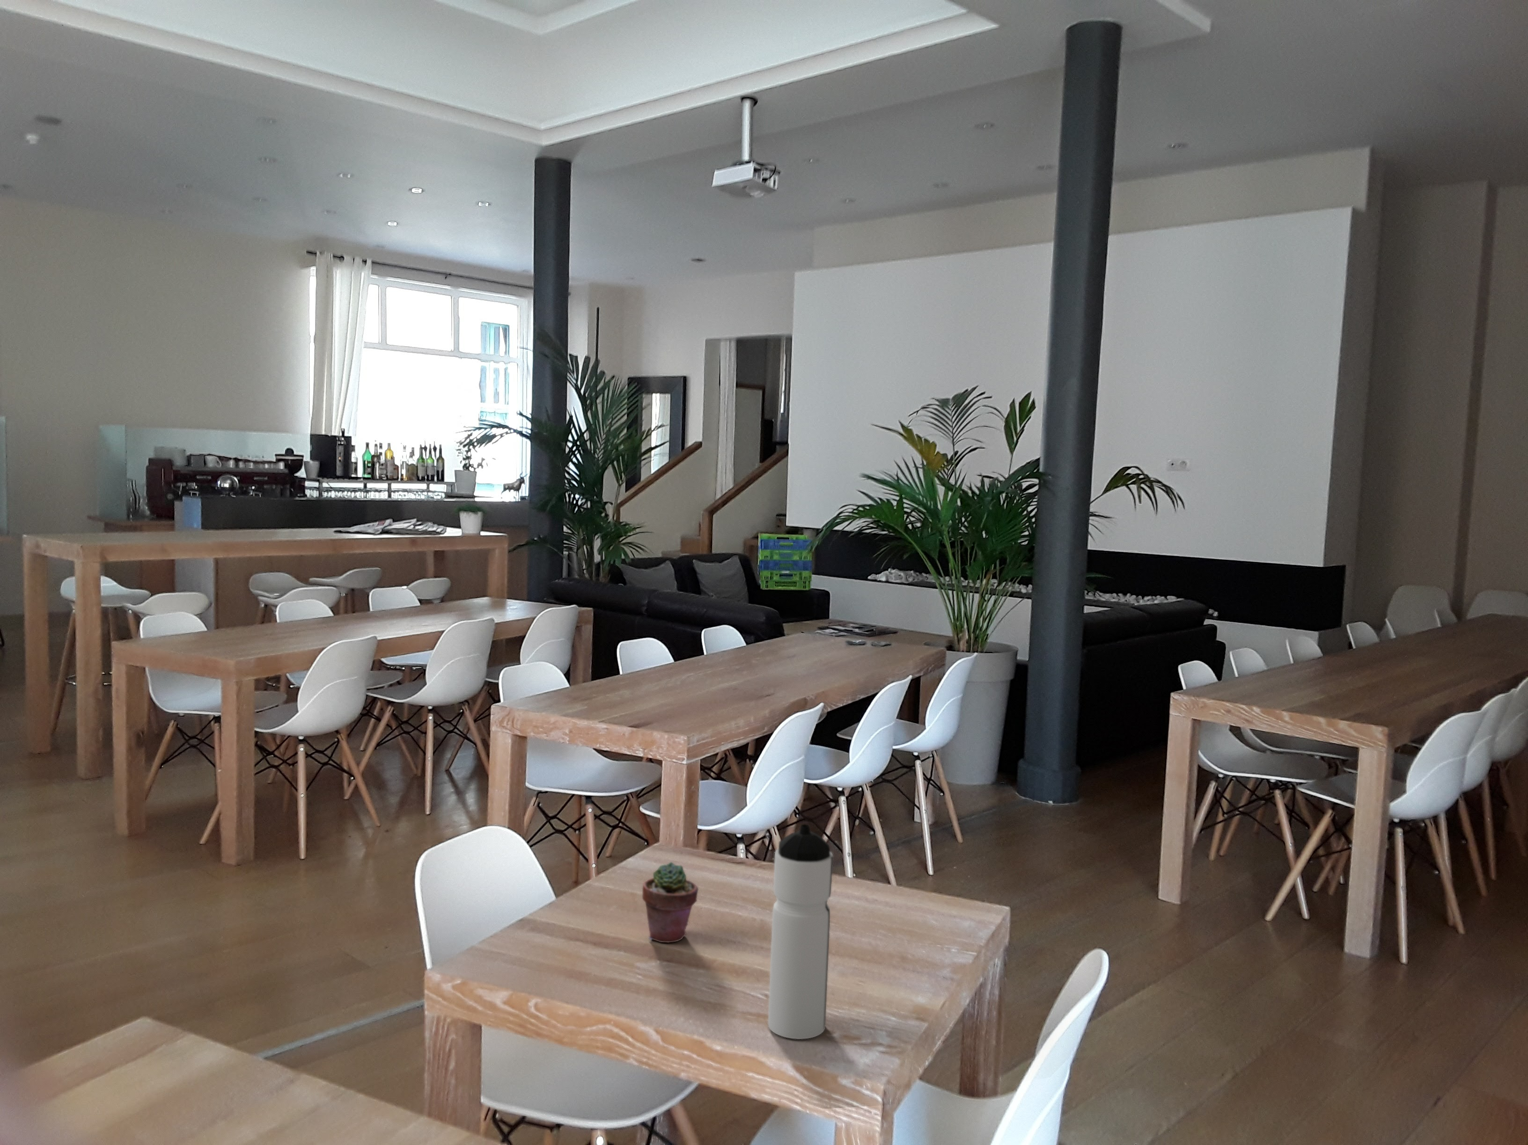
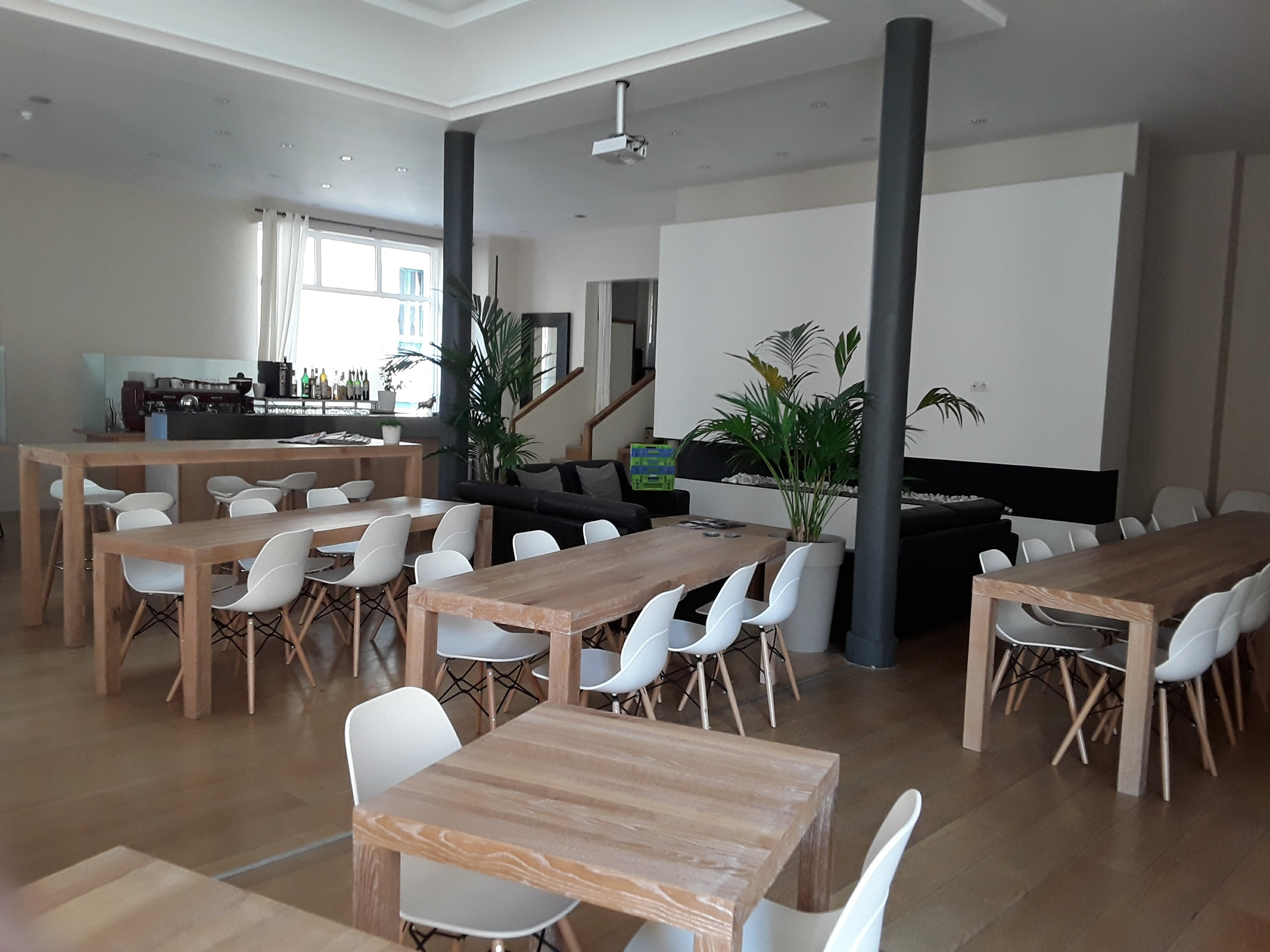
- potted succulent (669, 900)
- water bottle (800, 926)
